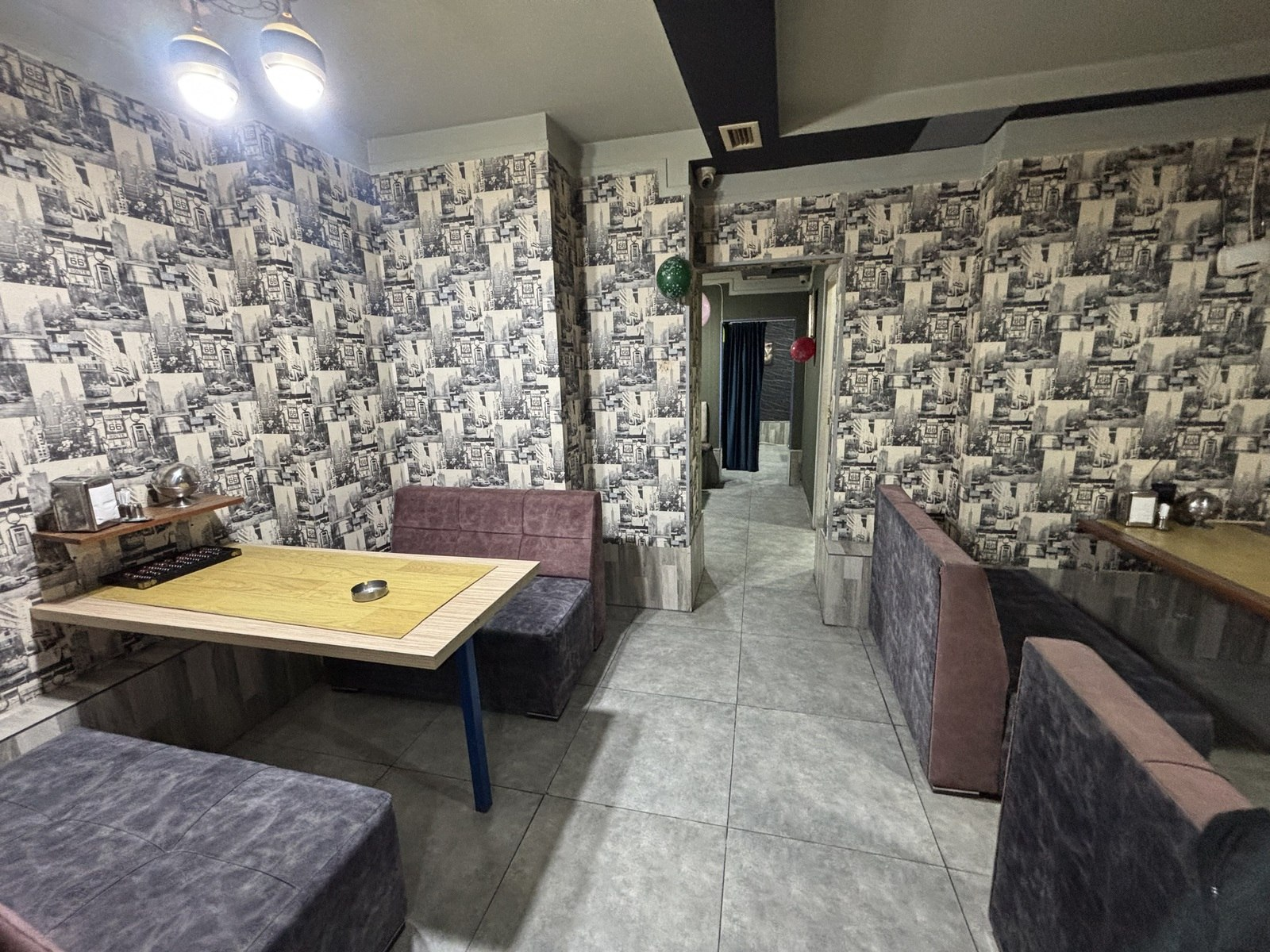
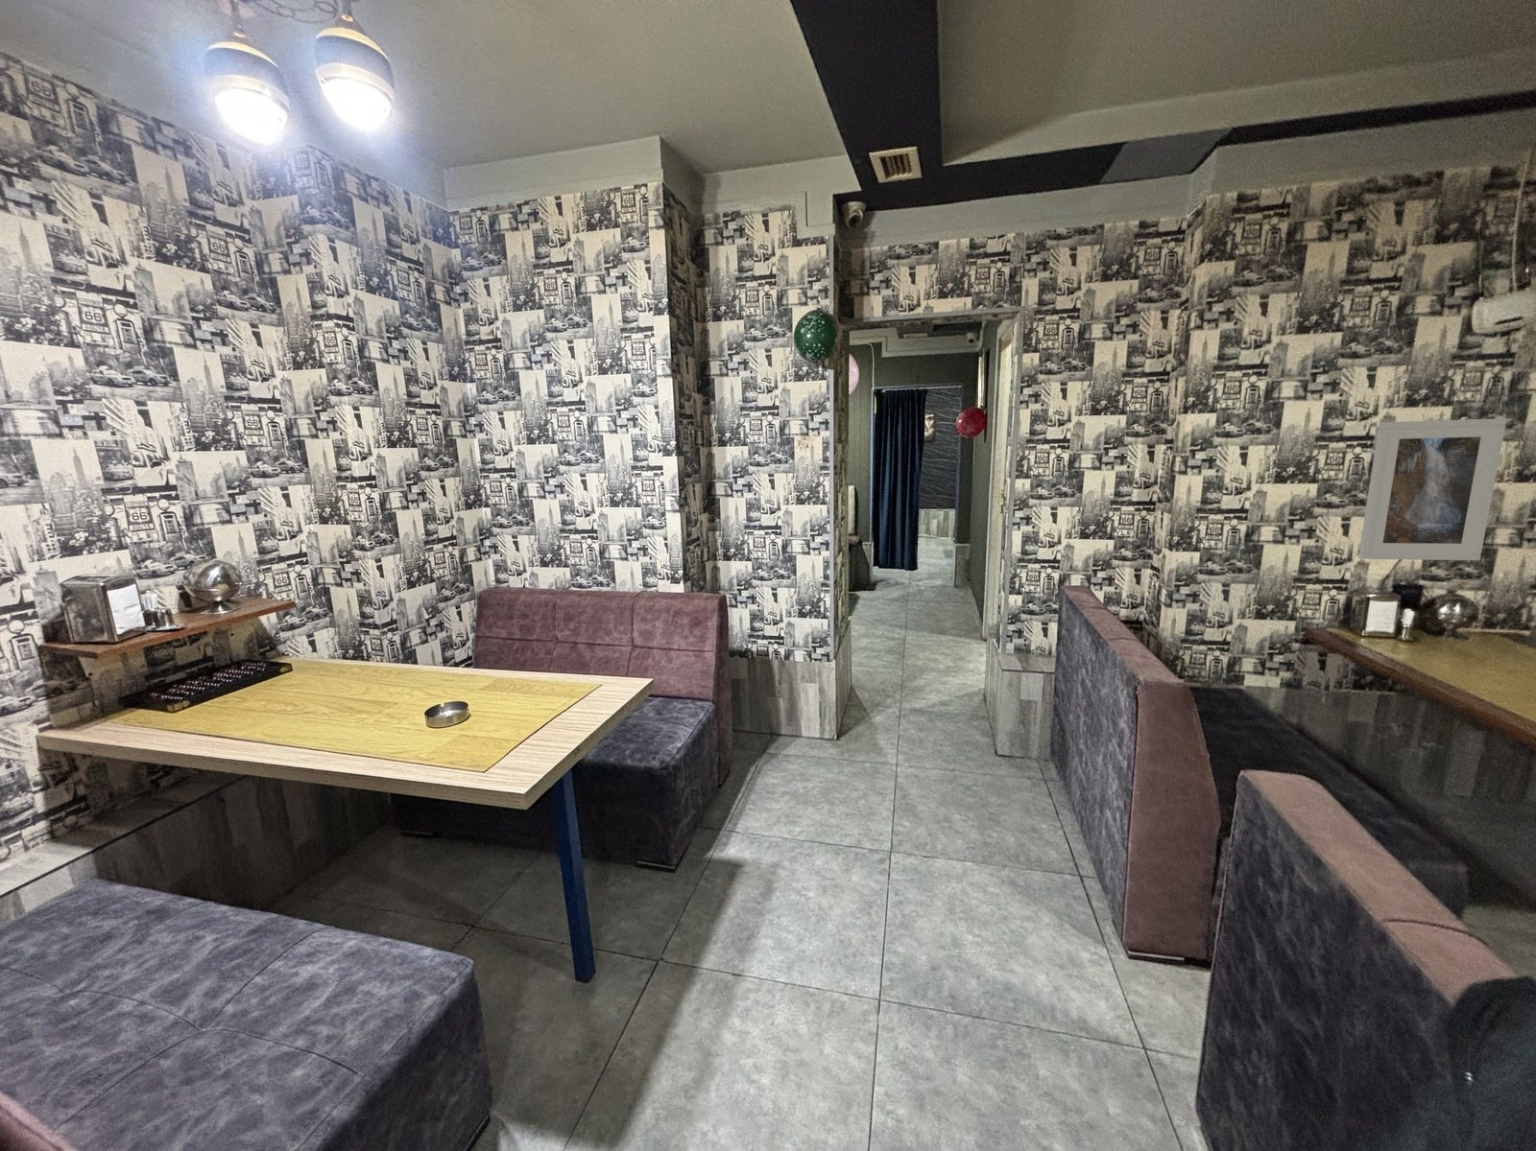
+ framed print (1428, 491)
